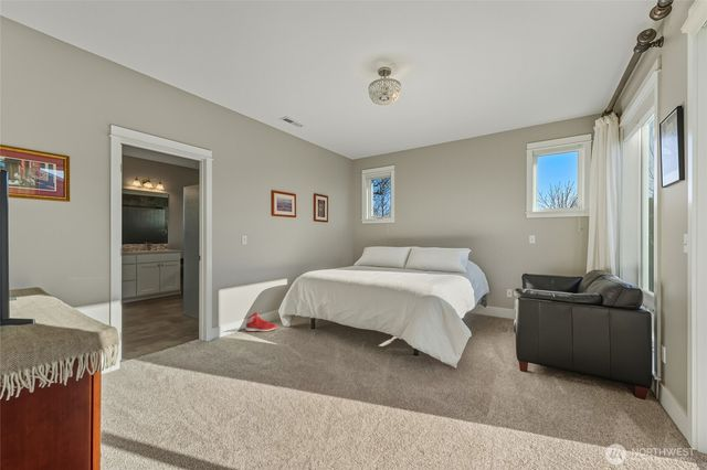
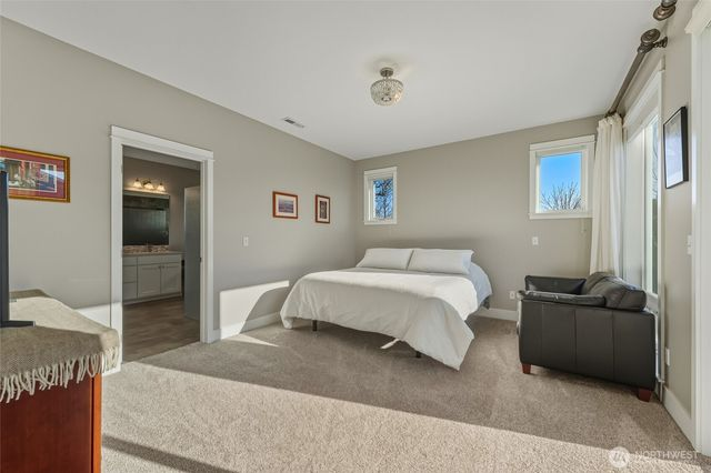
- sneaker (261, 321)
